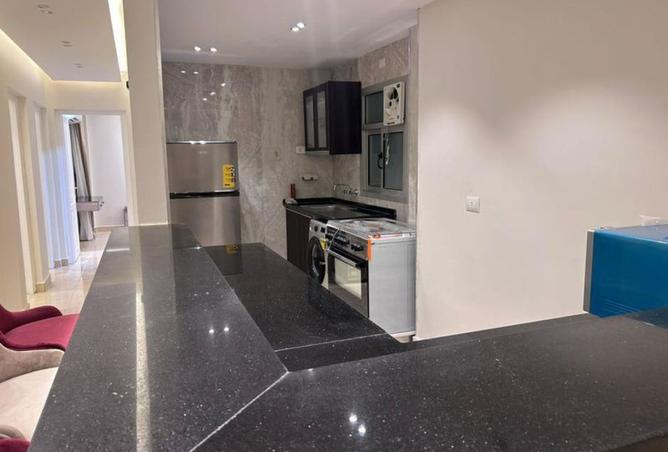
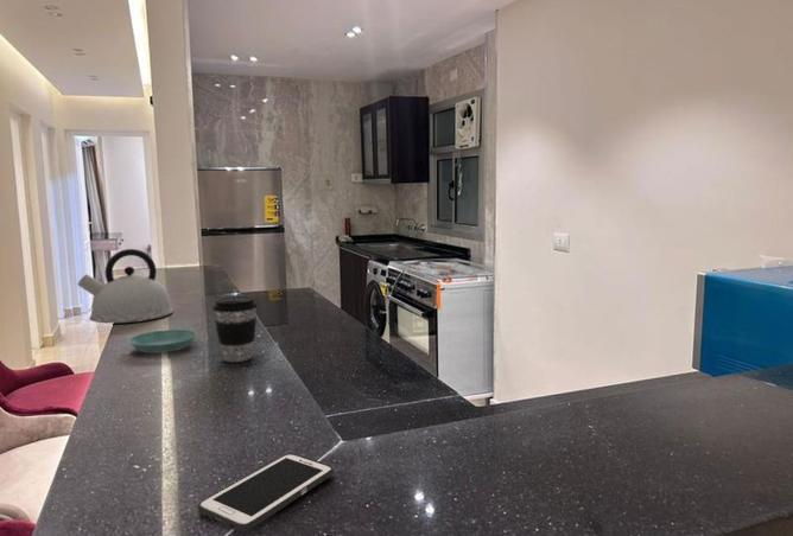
+ kettle (126, 282)
+ saucer (164, 342)
+ cell phone (269, 487)
+ coffee cup (236, 328)
